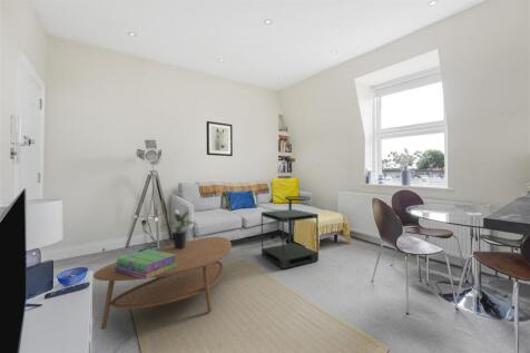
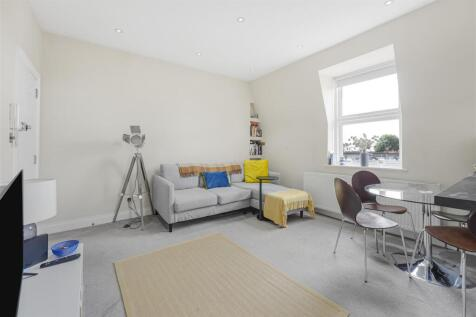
- potted plant (179, 228)
- side table (293, 235)
- wall art (219, 139)
- coffee table (184, 276)
- stack of books (147, 262)
